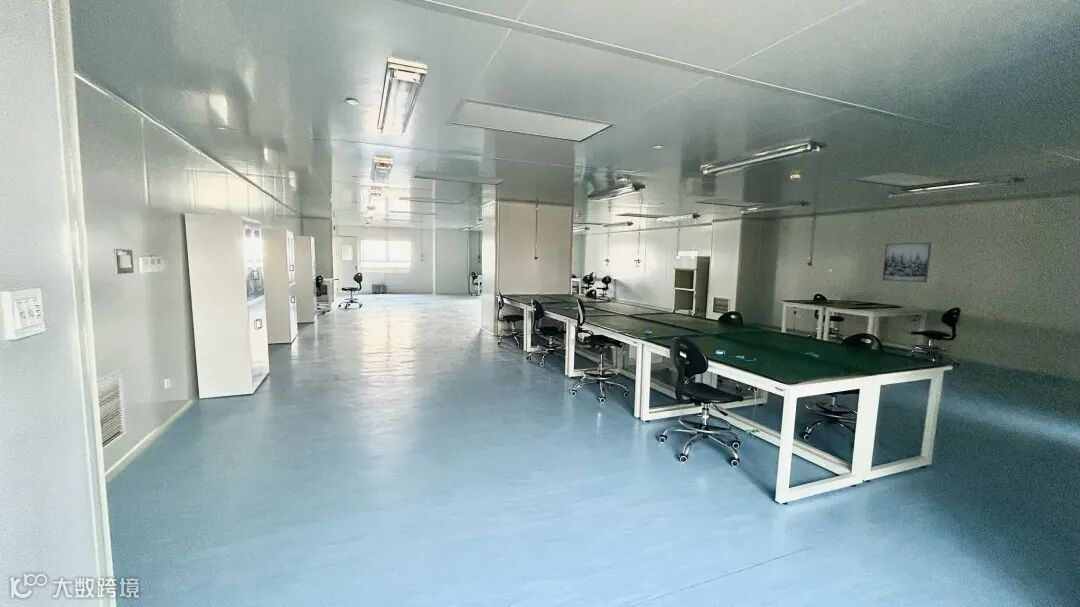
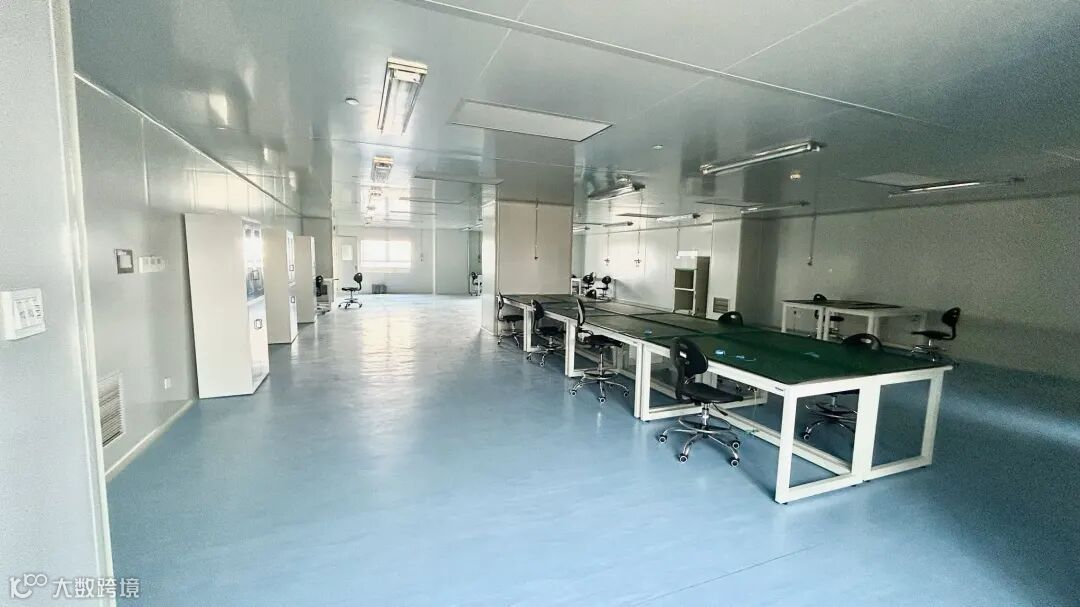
- wall art (905, 262)
